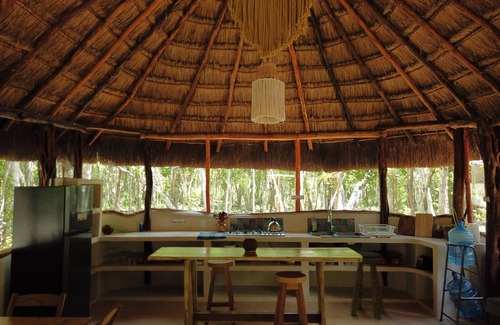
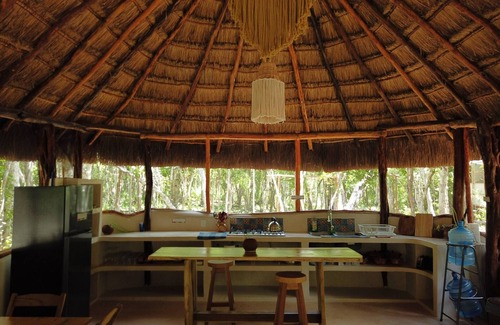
- stool (362, 283)
